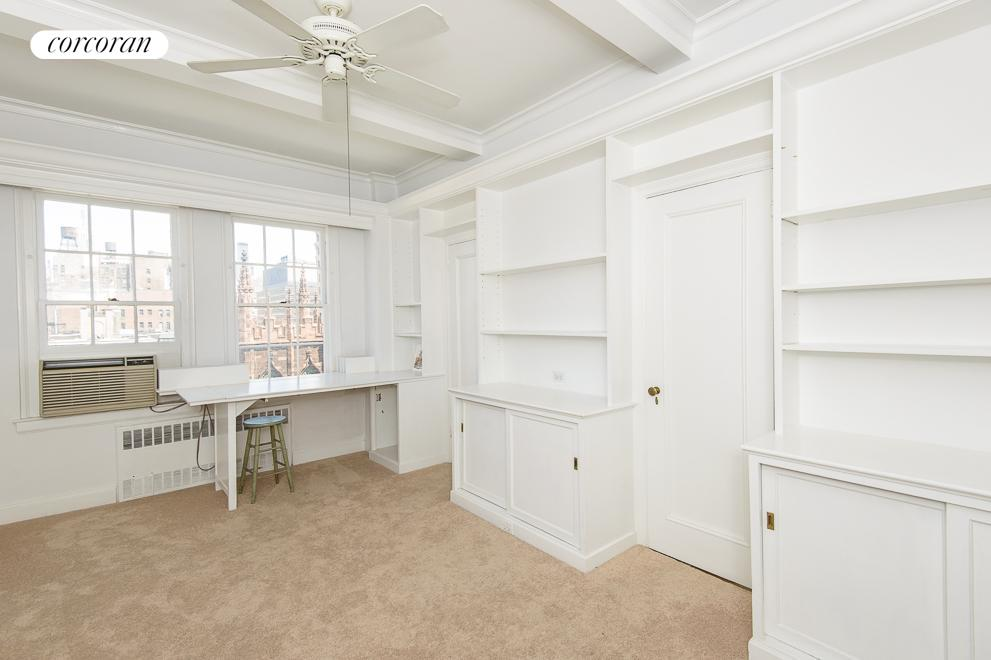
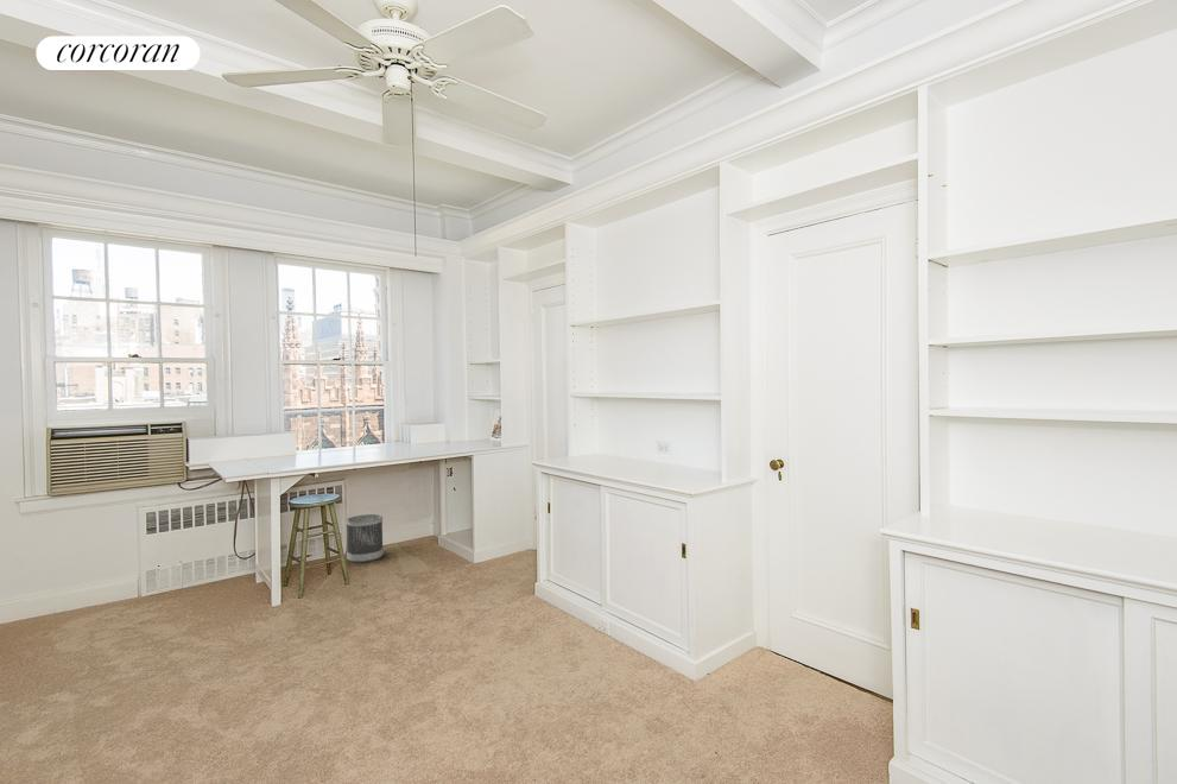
+ wastebasket (363, 537)
